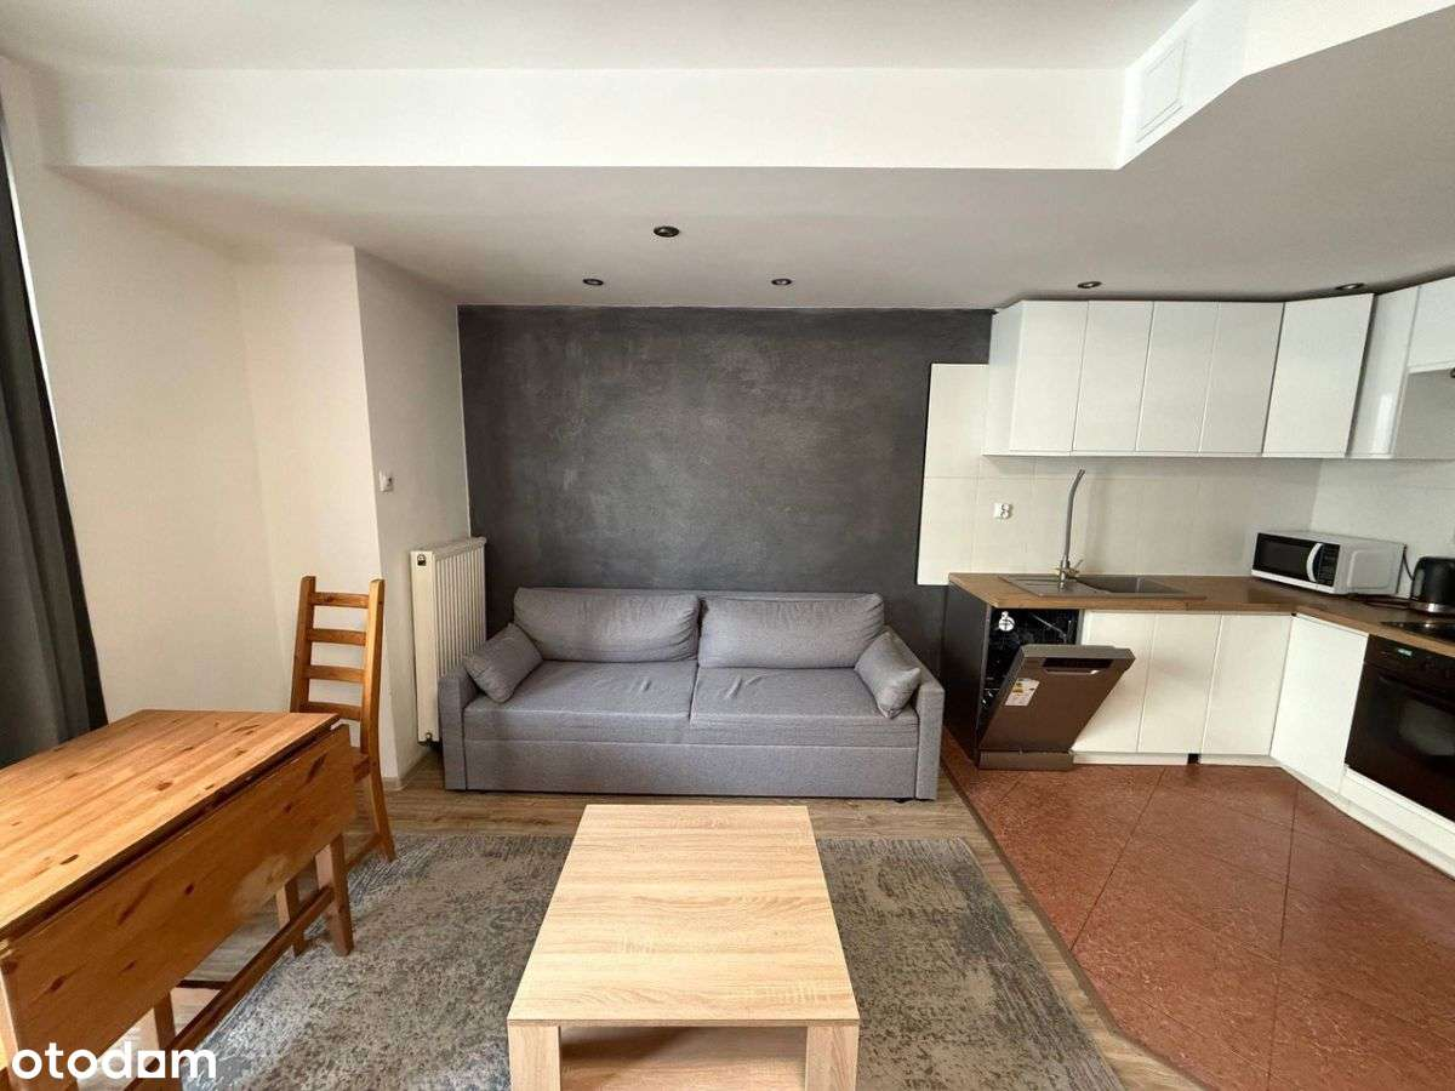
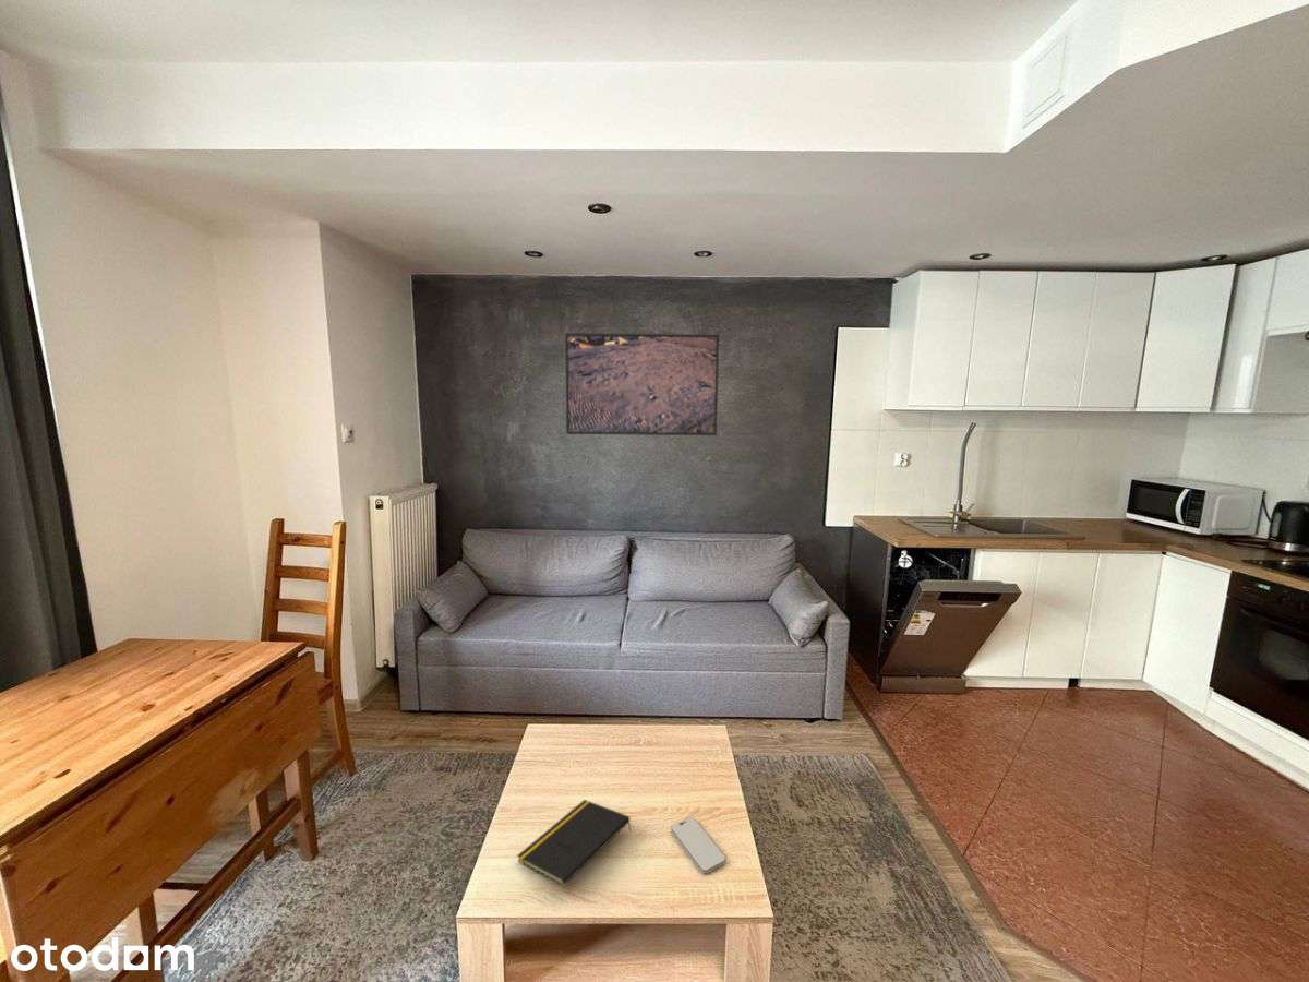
+ smartphone (697, 843)
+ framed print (641, 384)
+ notepad (575, 838)
